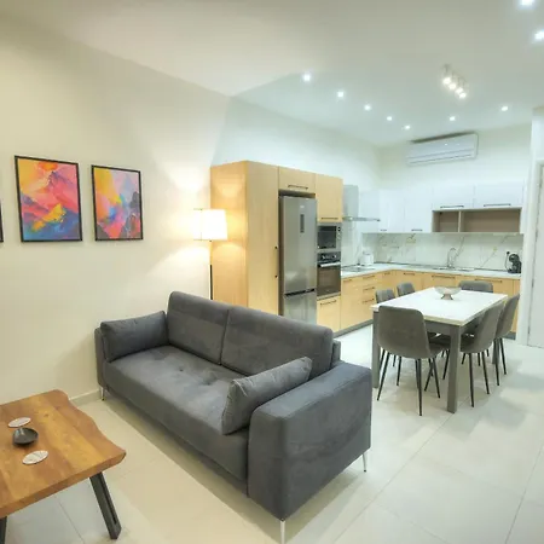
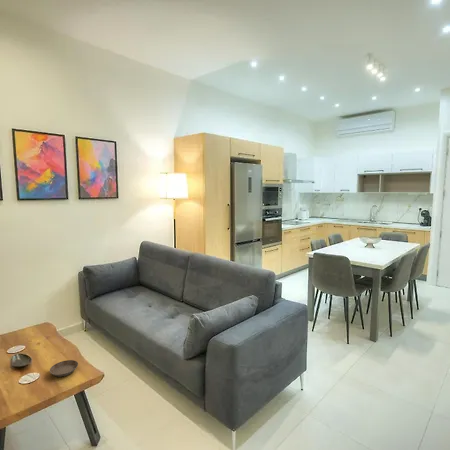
+ saucer (64, 368)
